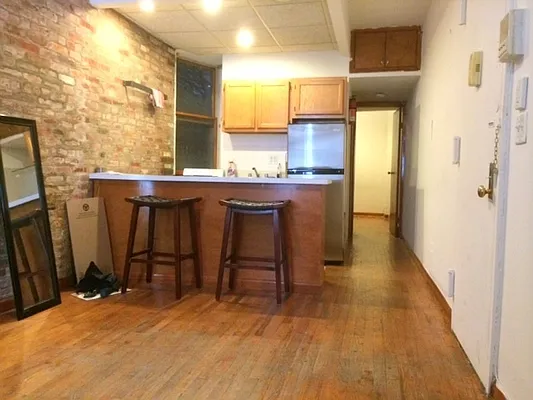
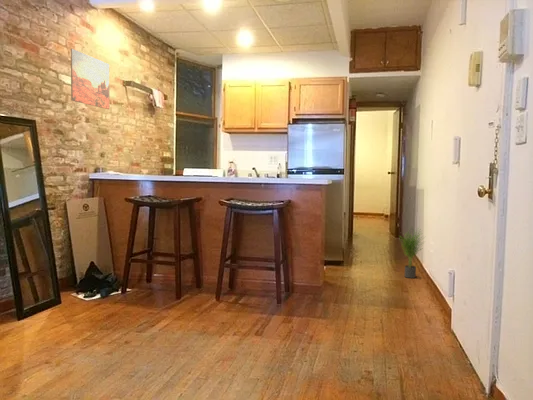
+ wall art (91, 81)
+ potted plant (410, 250)
